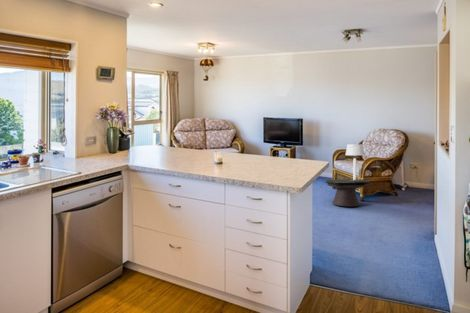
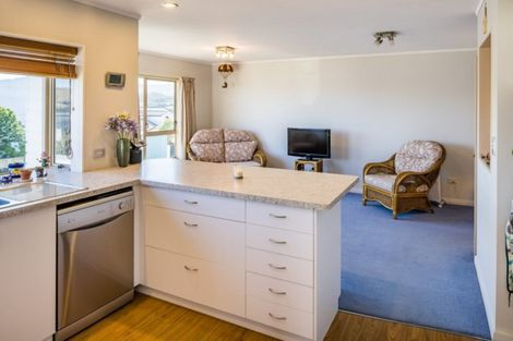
- side table (346, 192)
- table lamp (354, 164)
